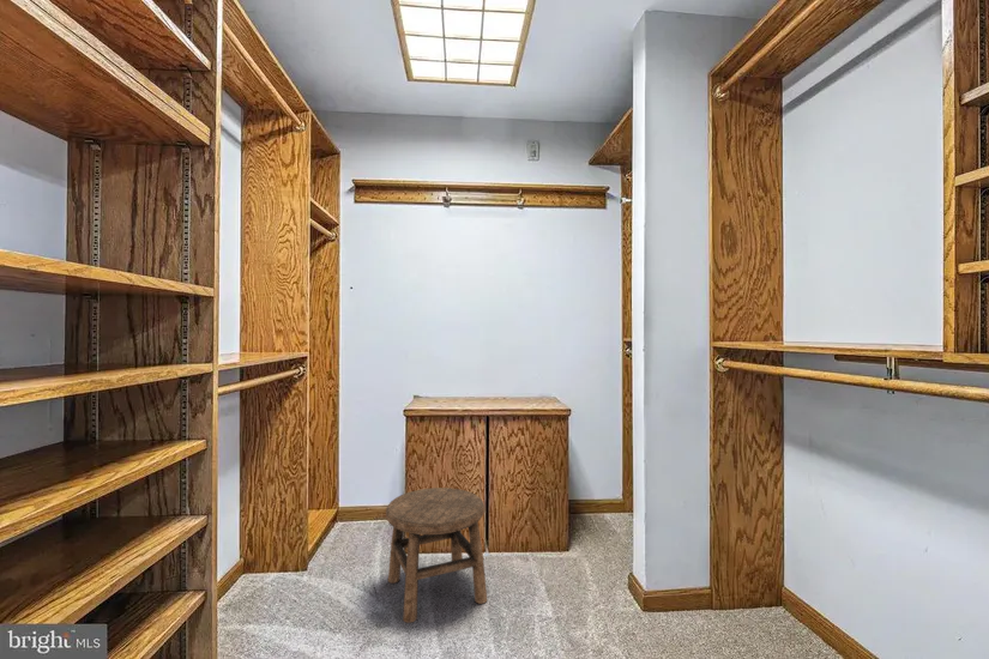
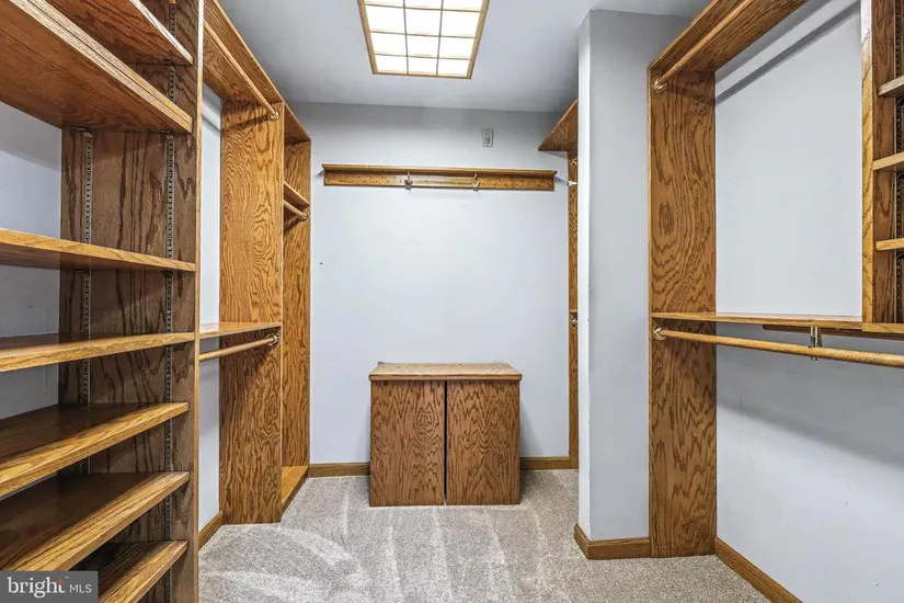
- stool (432, 542)
